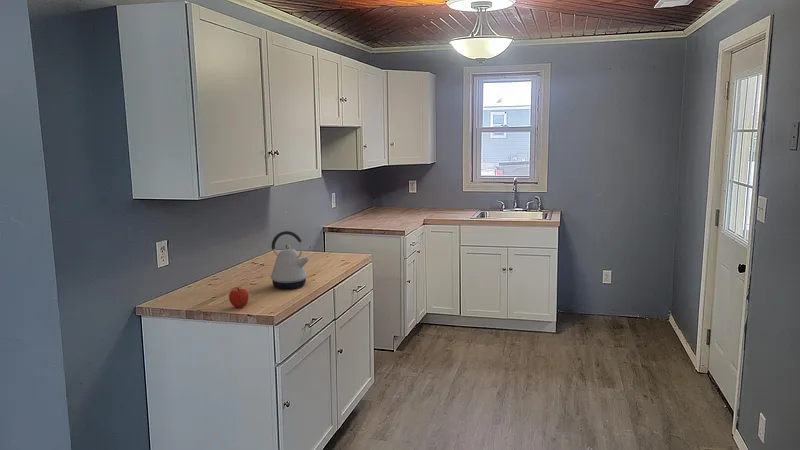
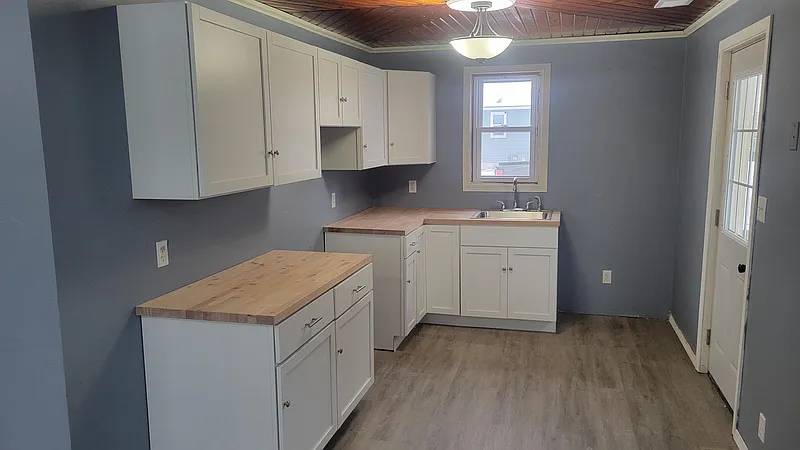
- kettle (289, 258)
- fruit (238, 297)
